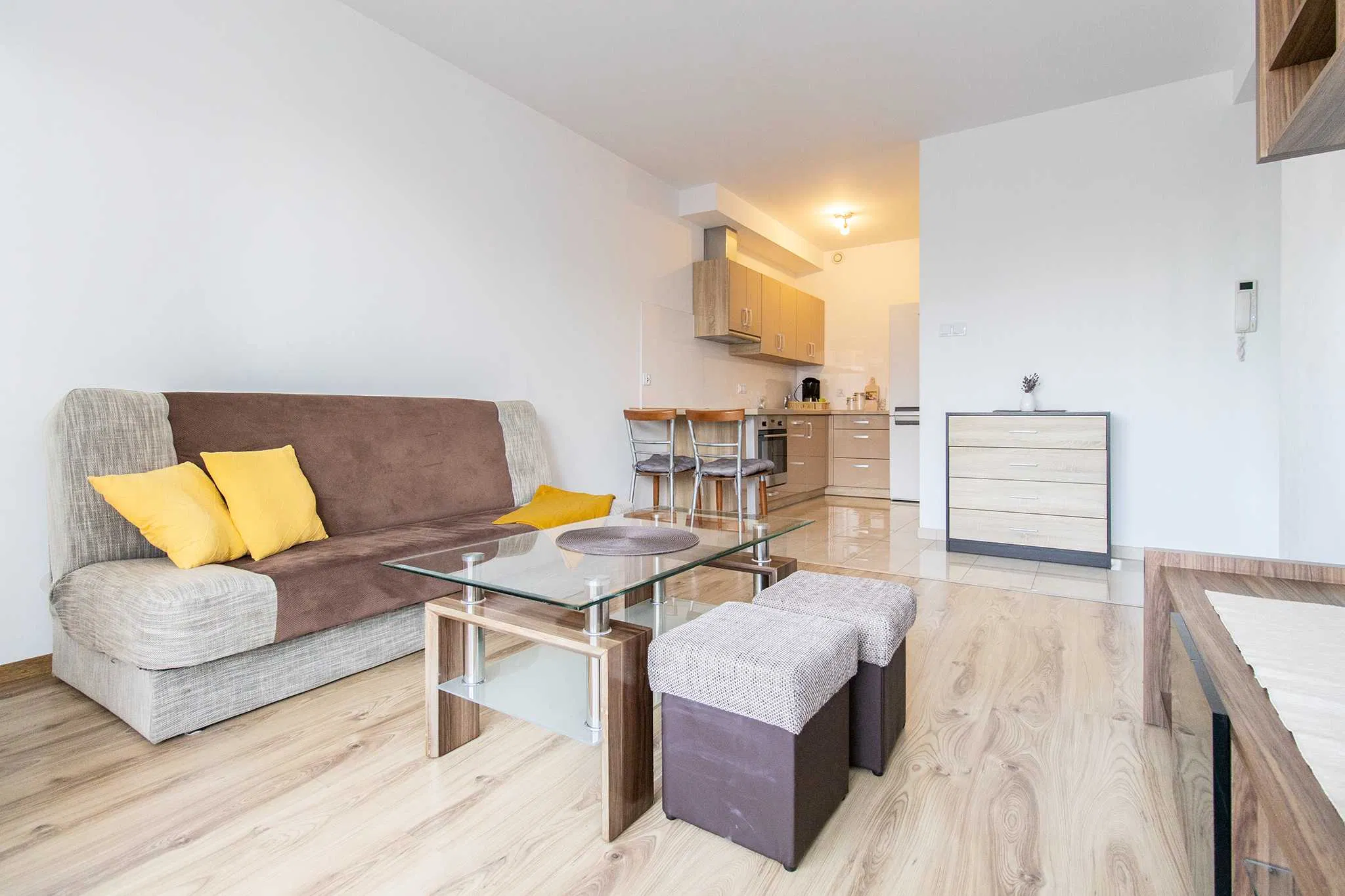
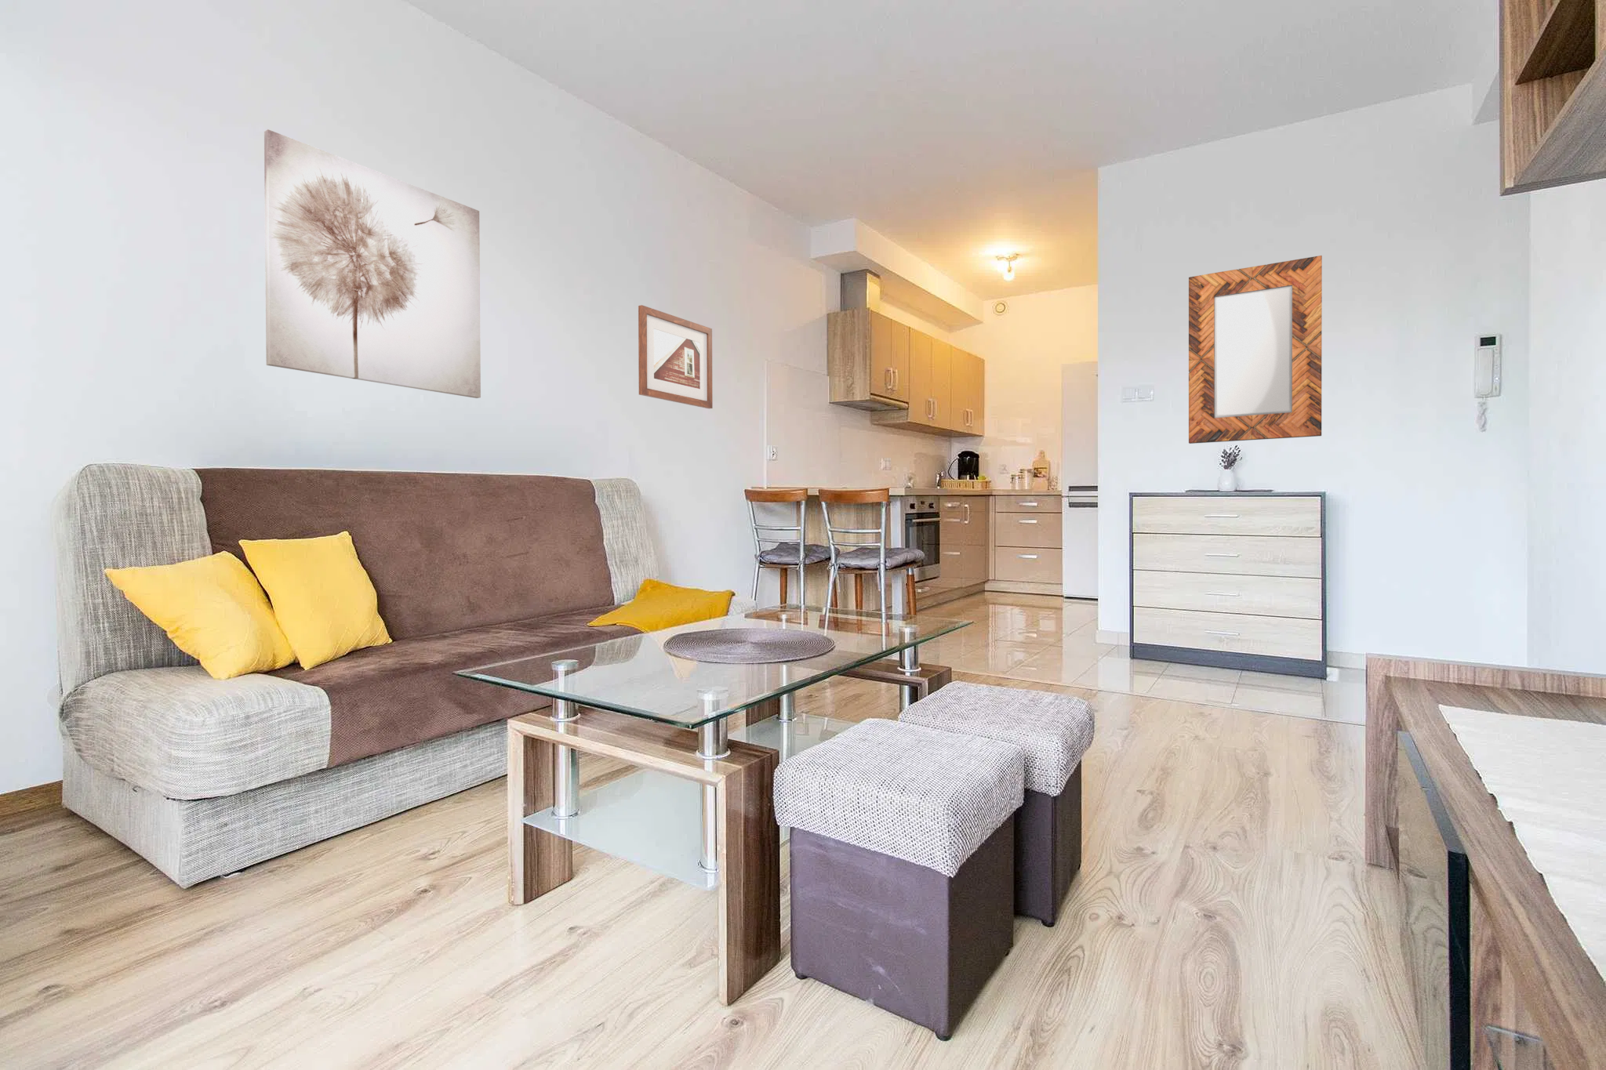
+ picture frame (677, 359)
+ wall art (384, 279)
+ home mirror (1253, 353)
